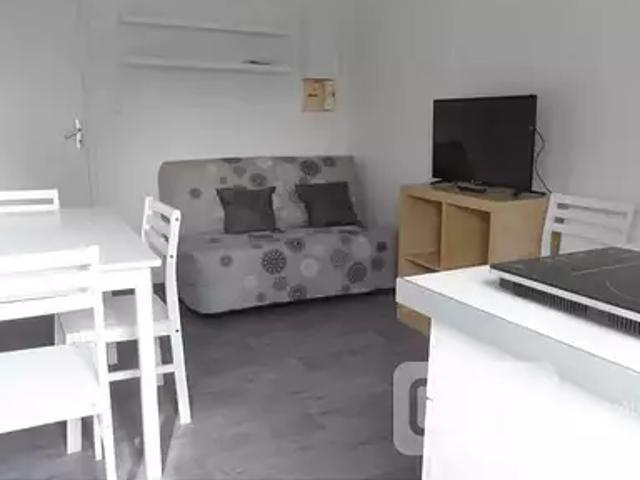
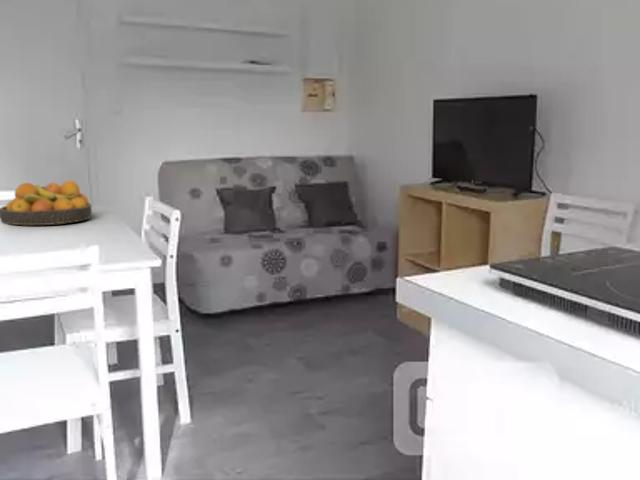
+ fruit bowl (45, 200)
